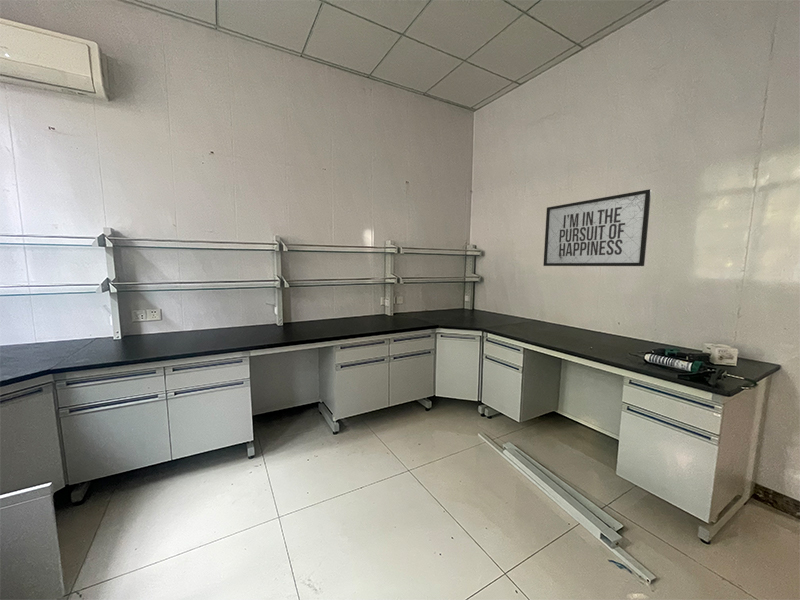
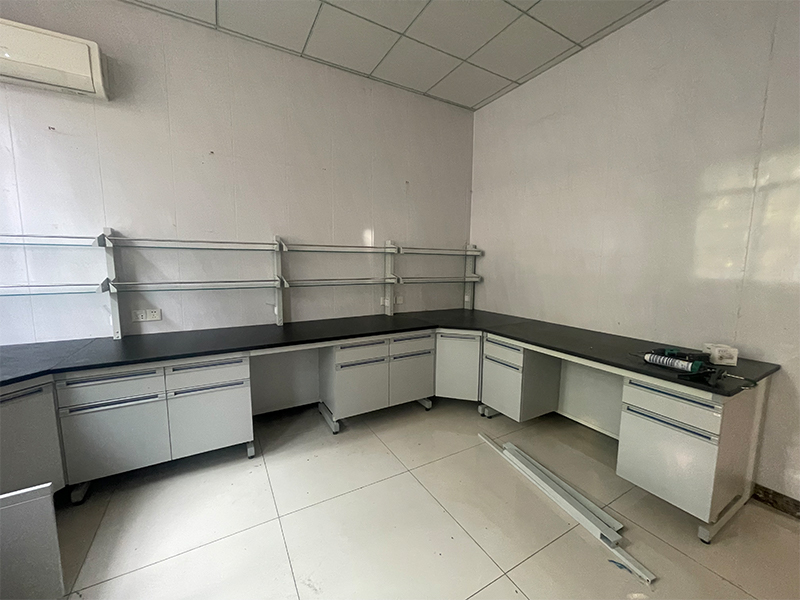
- mirror (589, 233)
